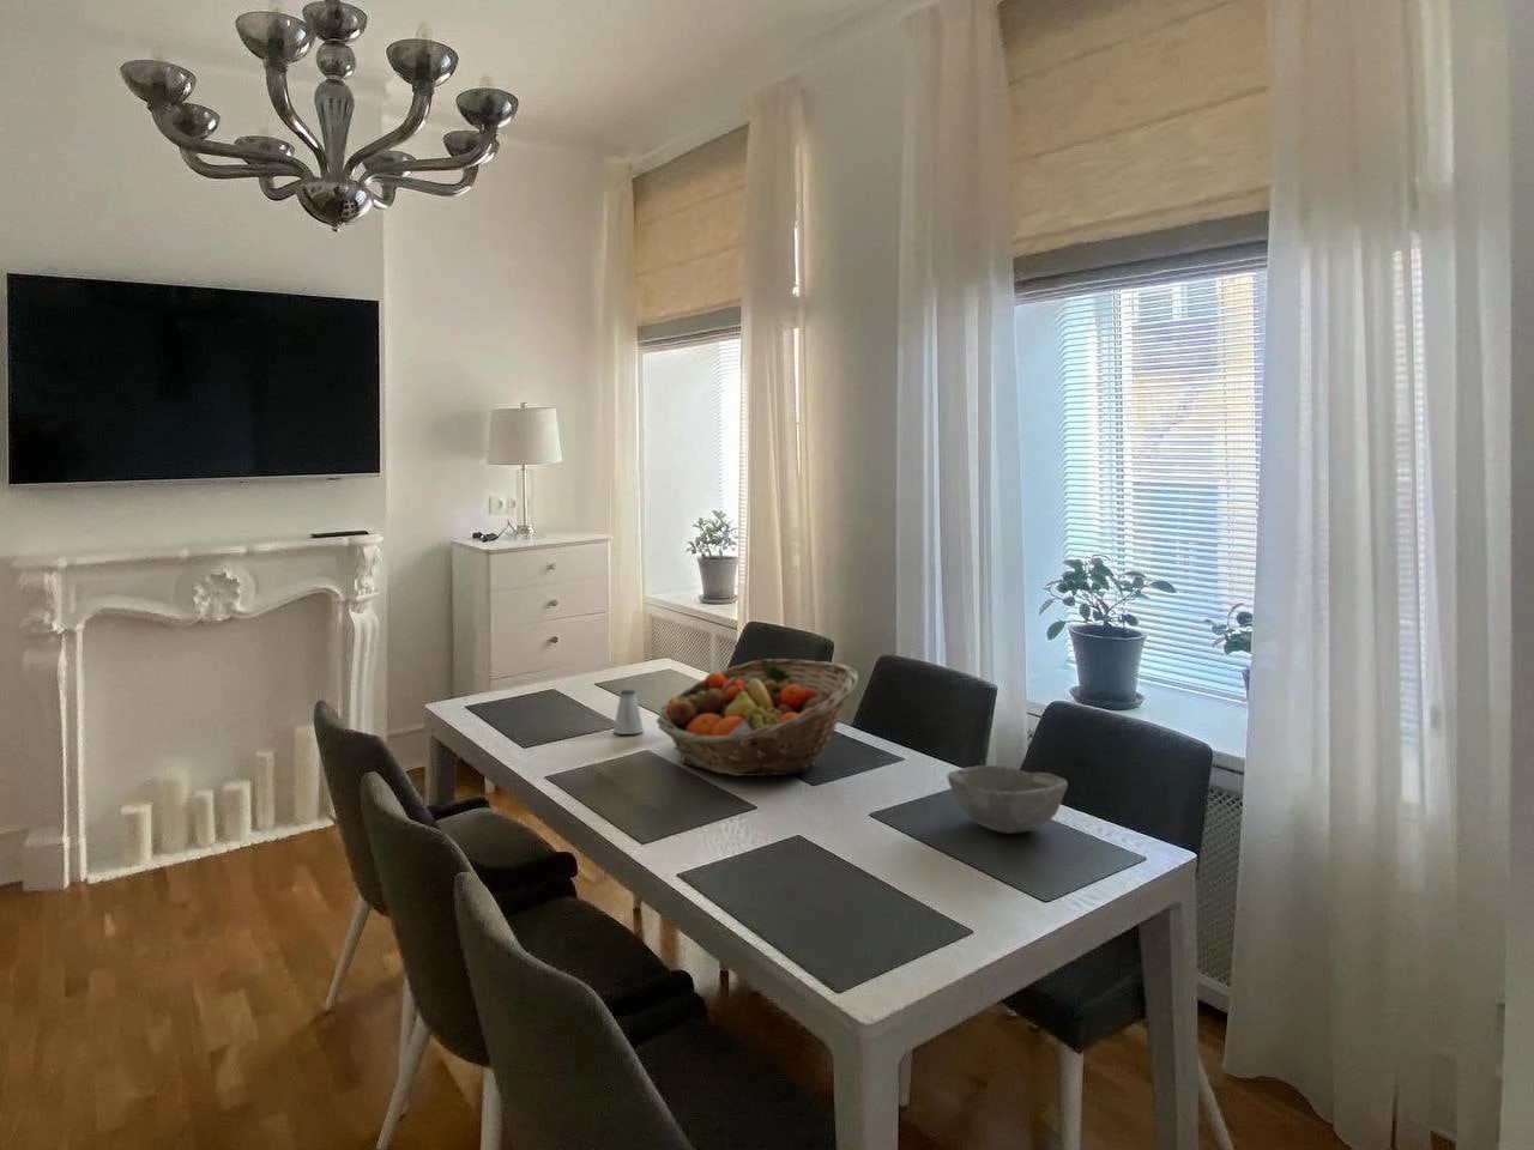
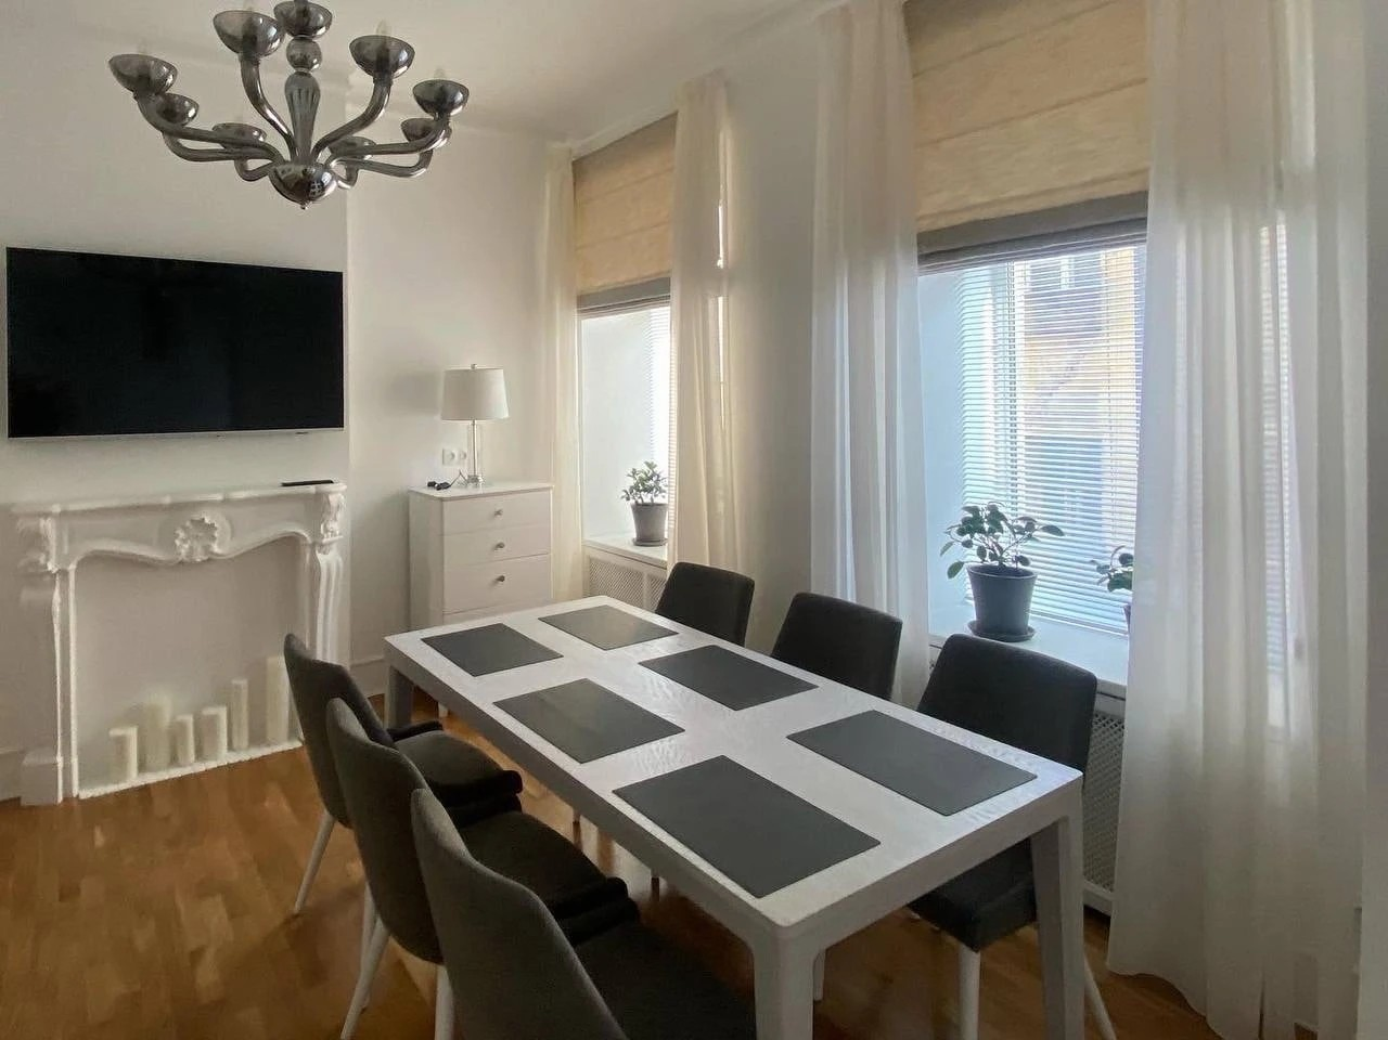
- saltshaker (628, 710)
- fruit basket (756, 713)
- bowl (1007, 802)
